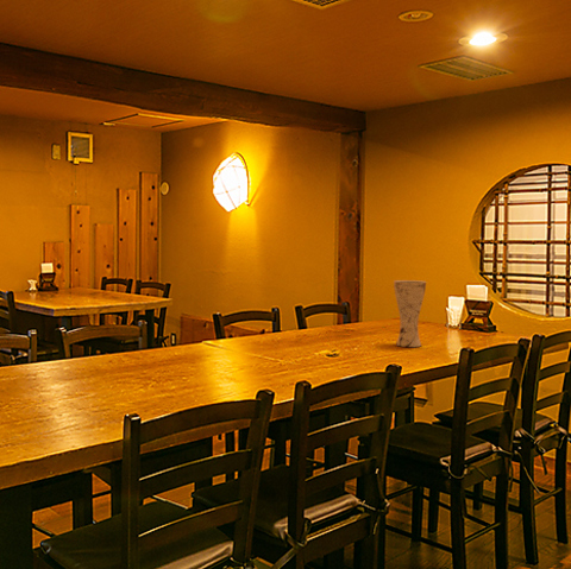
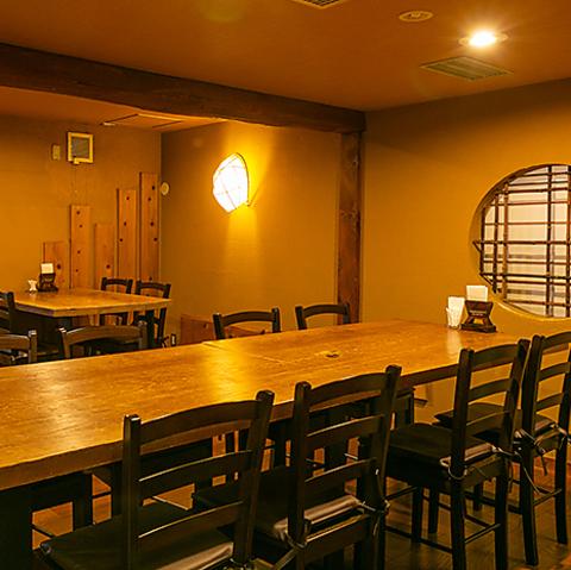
- vase (409, 312)
